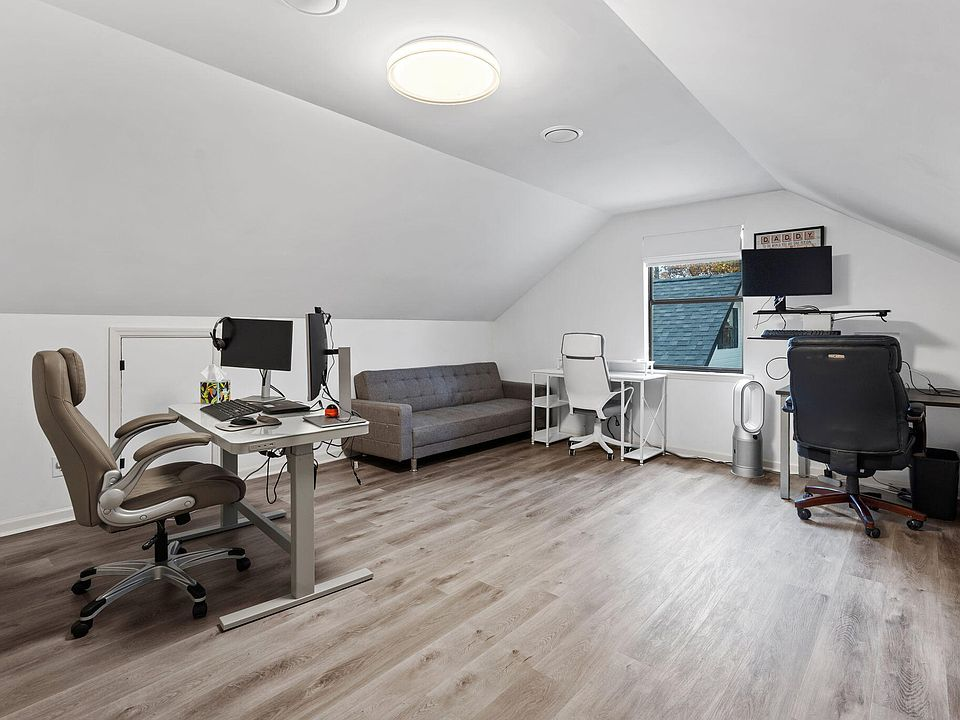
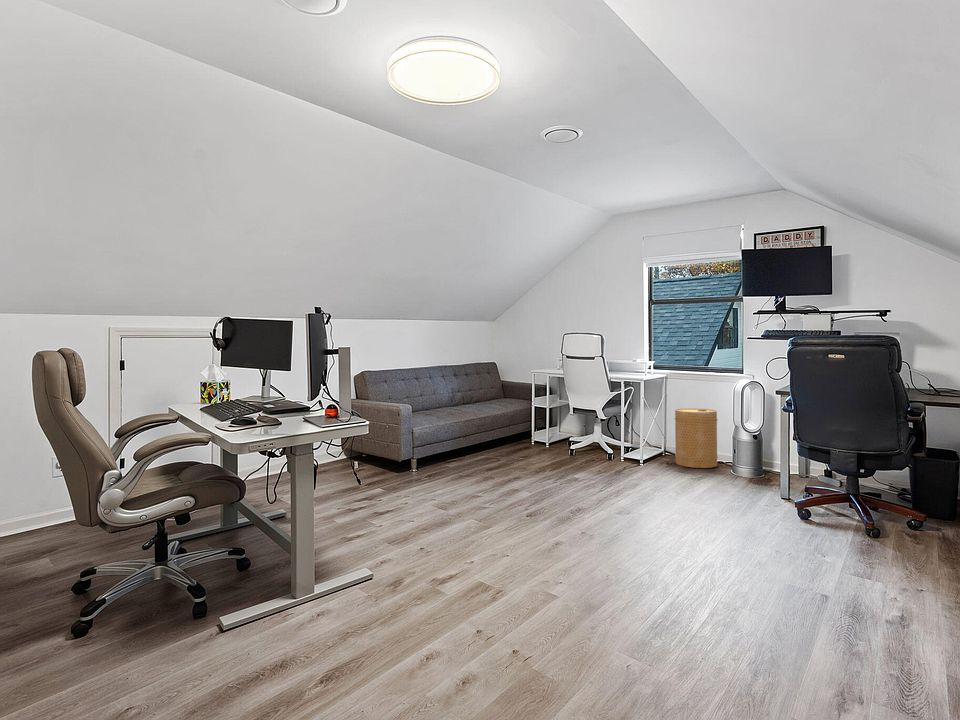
+ basket (696, 437)
